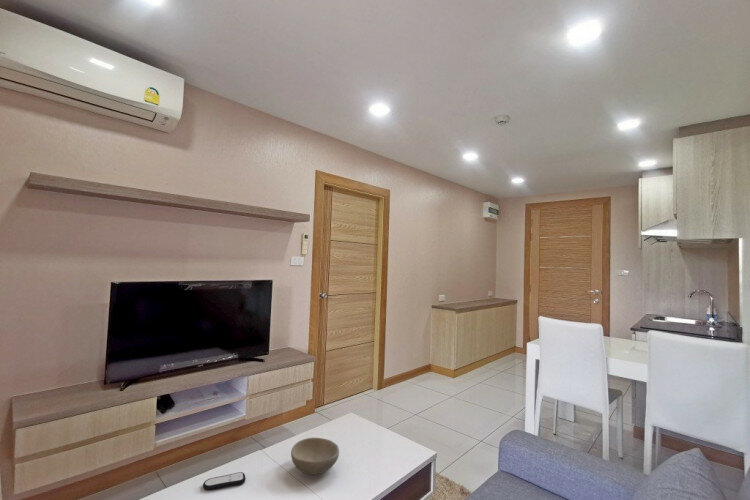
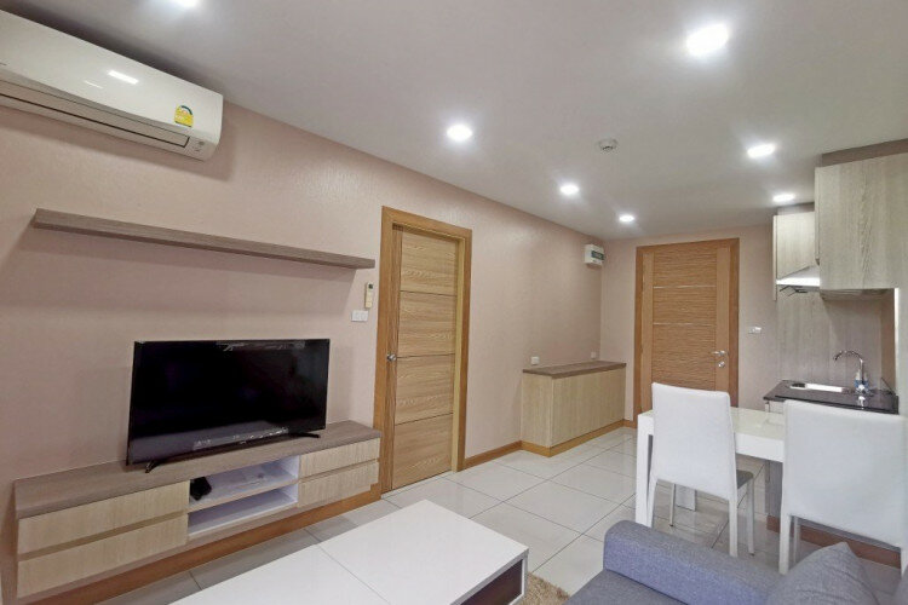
- remote control (224, 481)
- bowl (315, 459)
